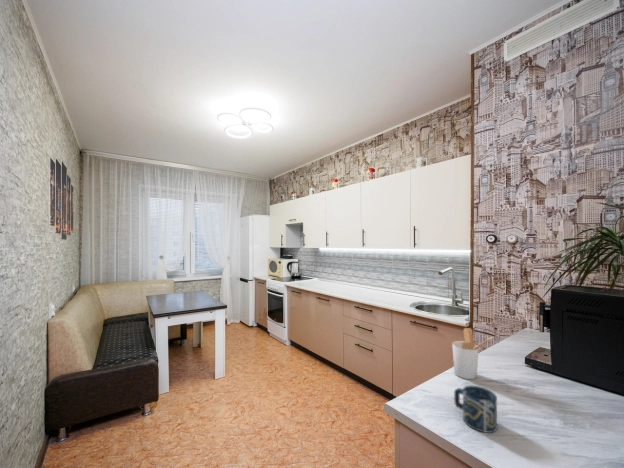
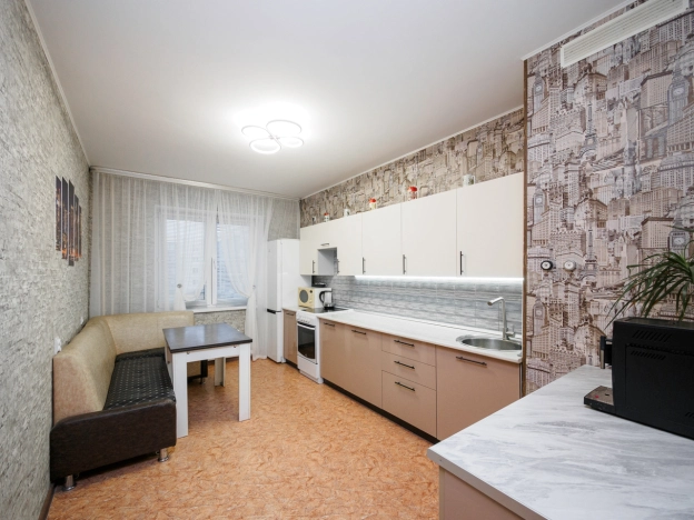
- cup (474, 405)
- utensil holder (472, 354)
